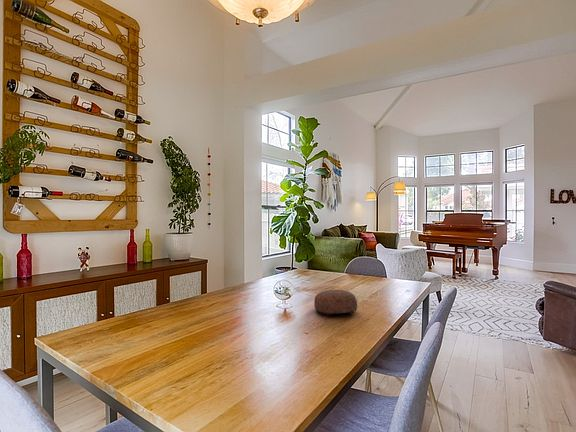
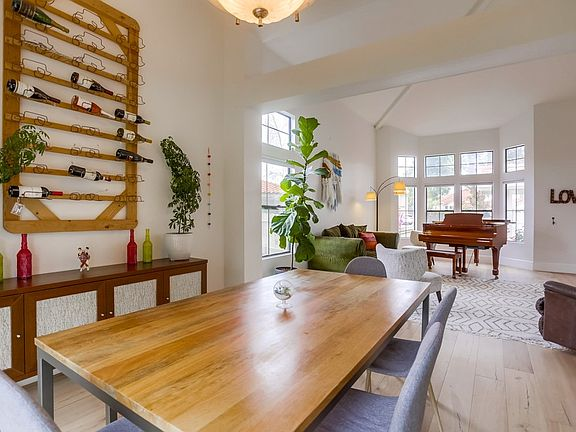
- decorative bowl (335, 300)
